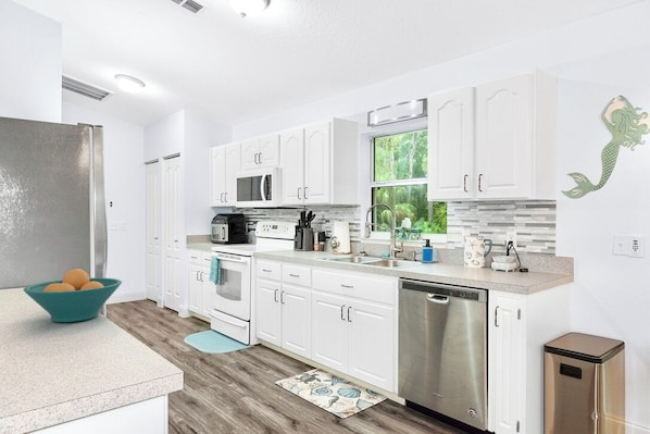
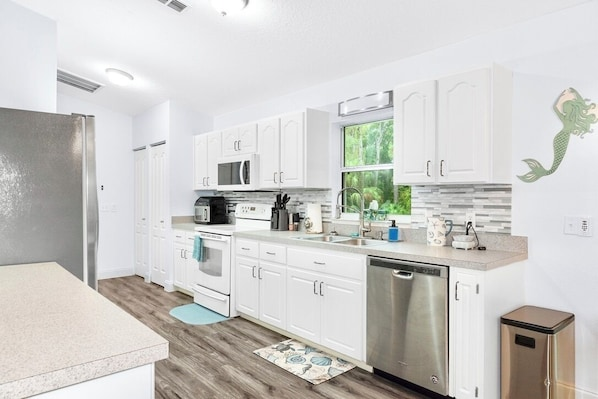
- fruit bowl (75, 293)
